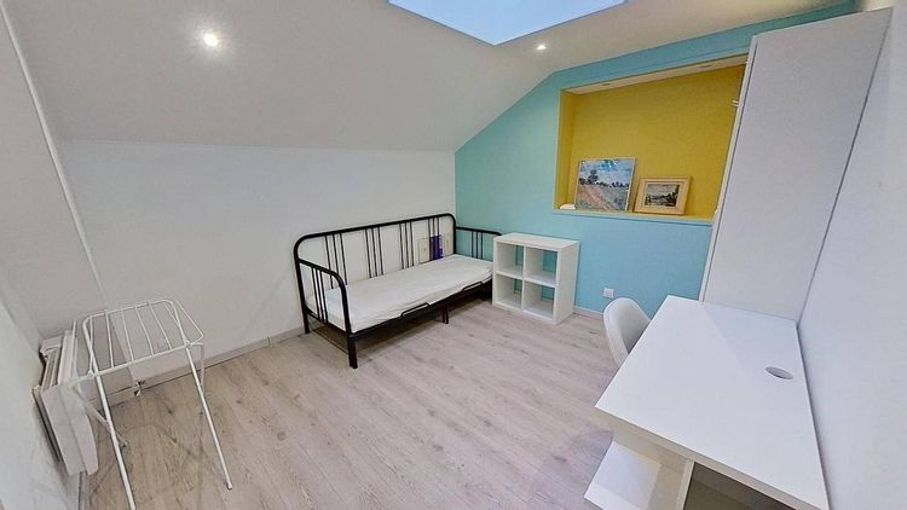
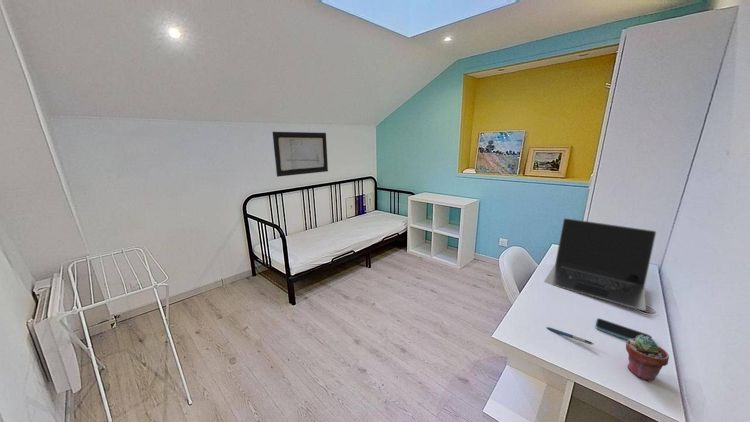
+ smartphone (622, 332)
+ laptop (598, 257)
+ pen (568, 335)
+ potted succulent (645, 355)
+ wall art (302, 153)
